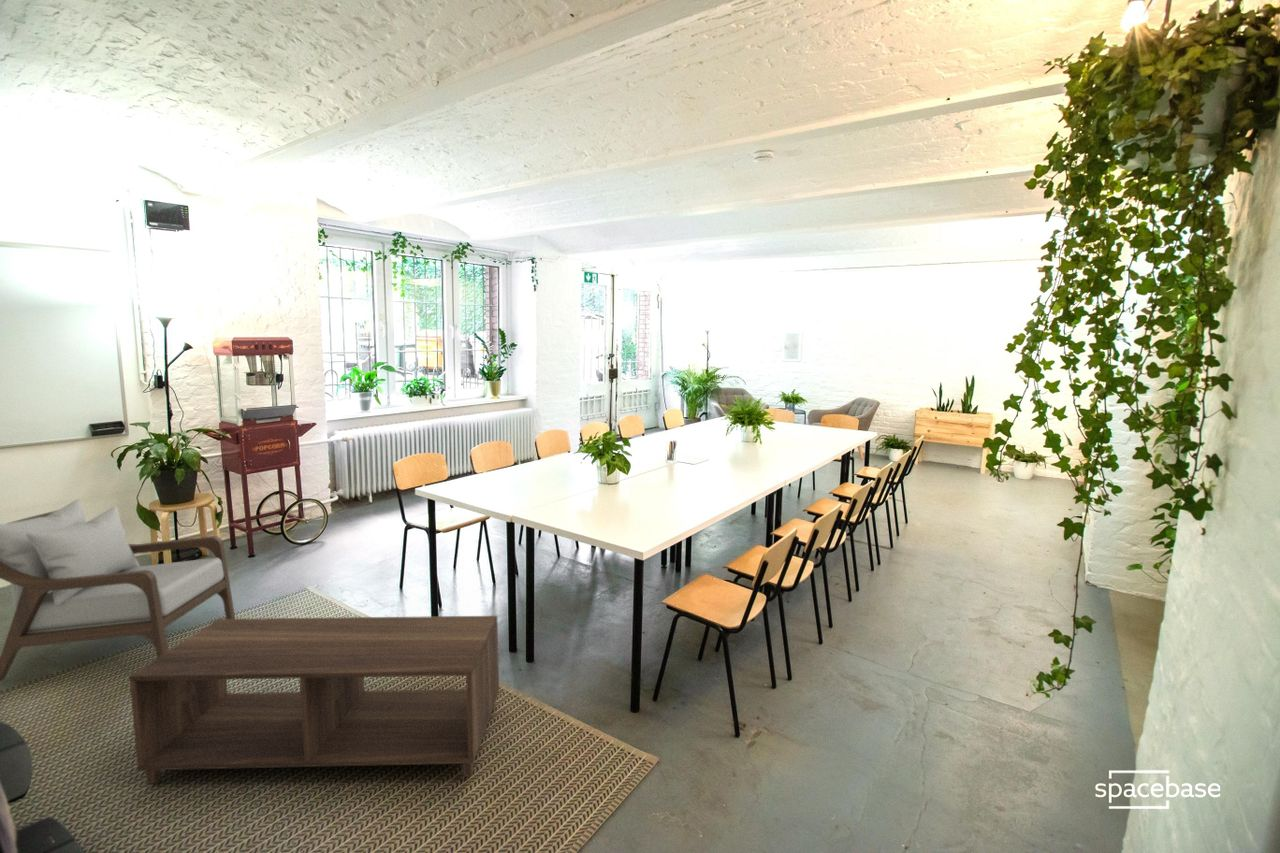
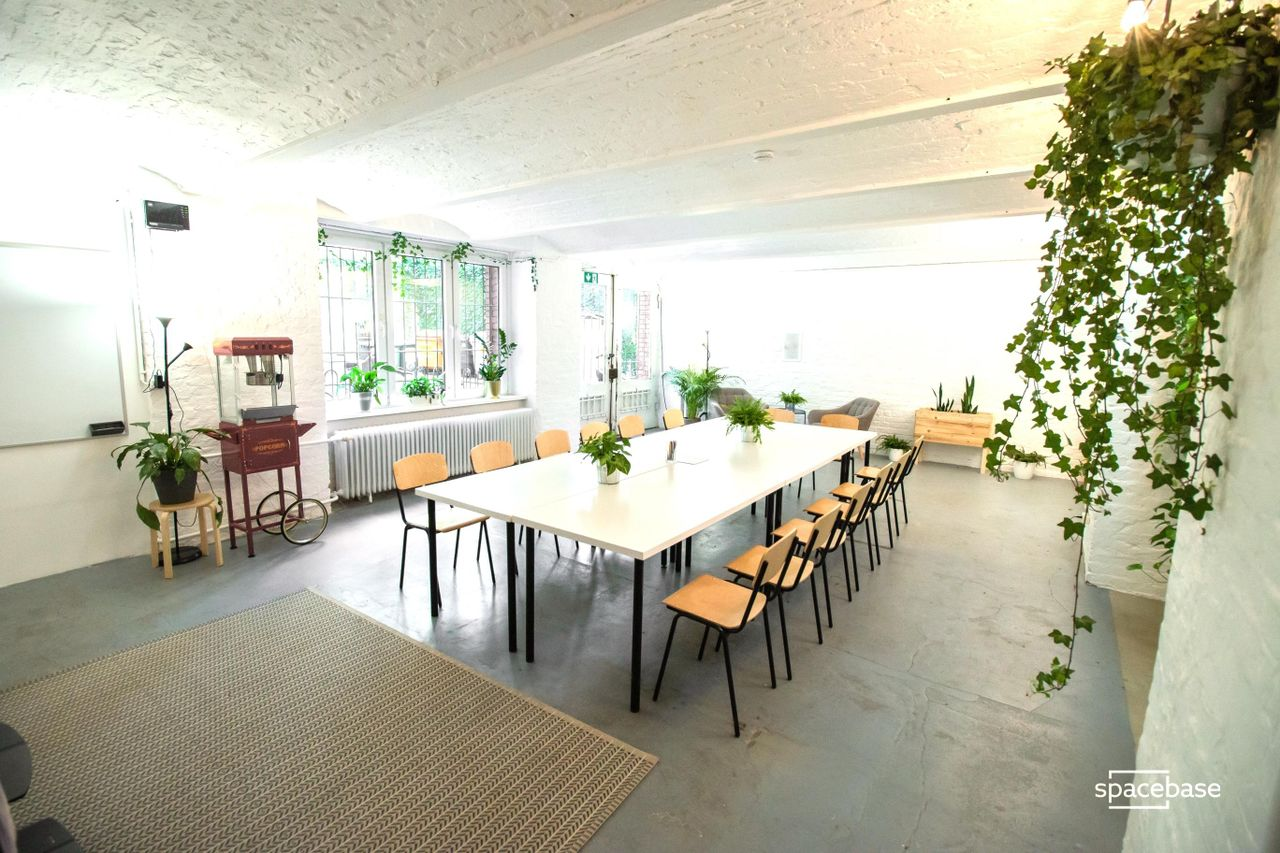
- armchair (107, 580)
- coffee table (335, 692)
